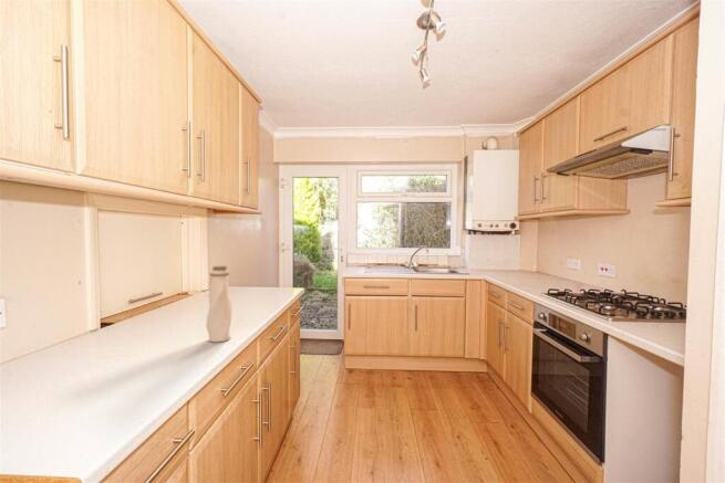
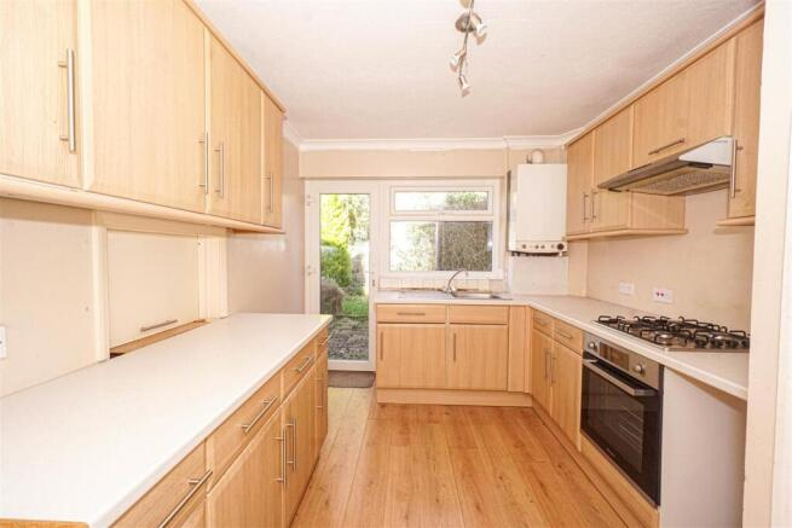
- water bottle (218, 302)
